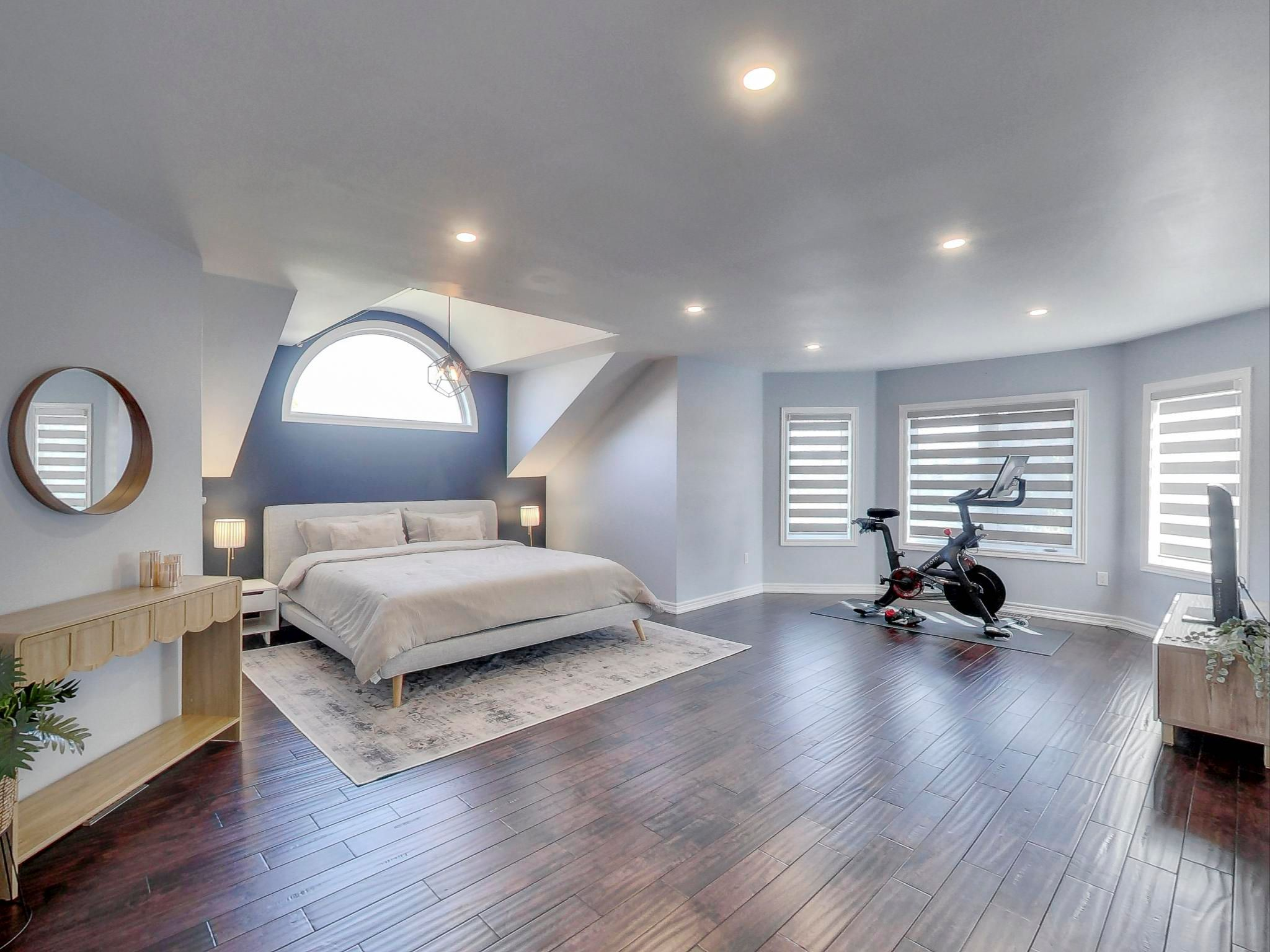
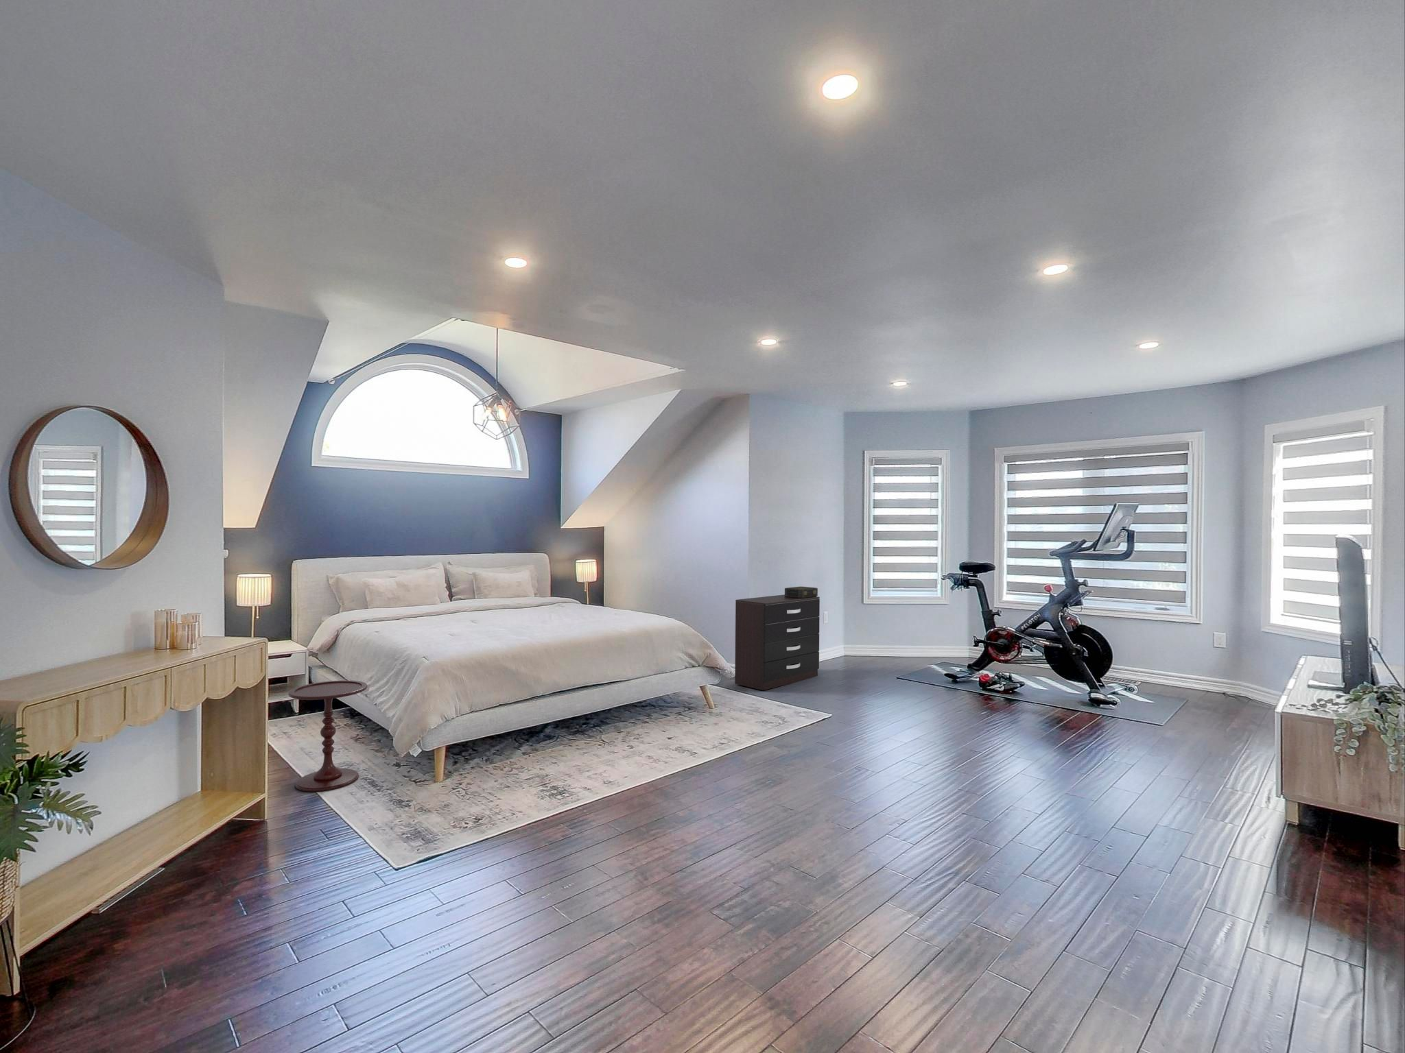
+ dresser (779, 639)
+ side table (327, 734)
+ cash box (801, 592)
